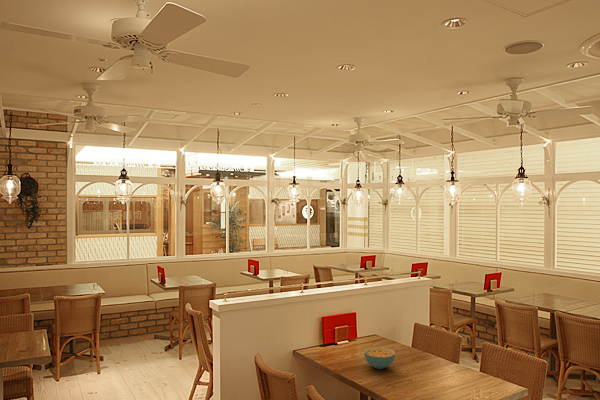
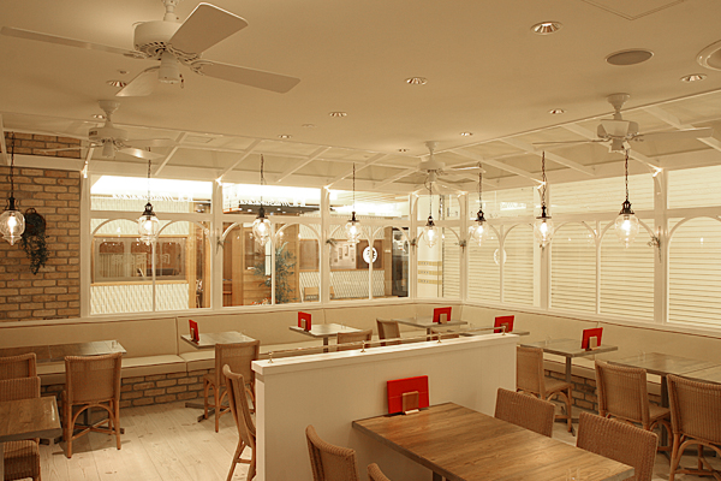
- cereal bowl (379, 359)
